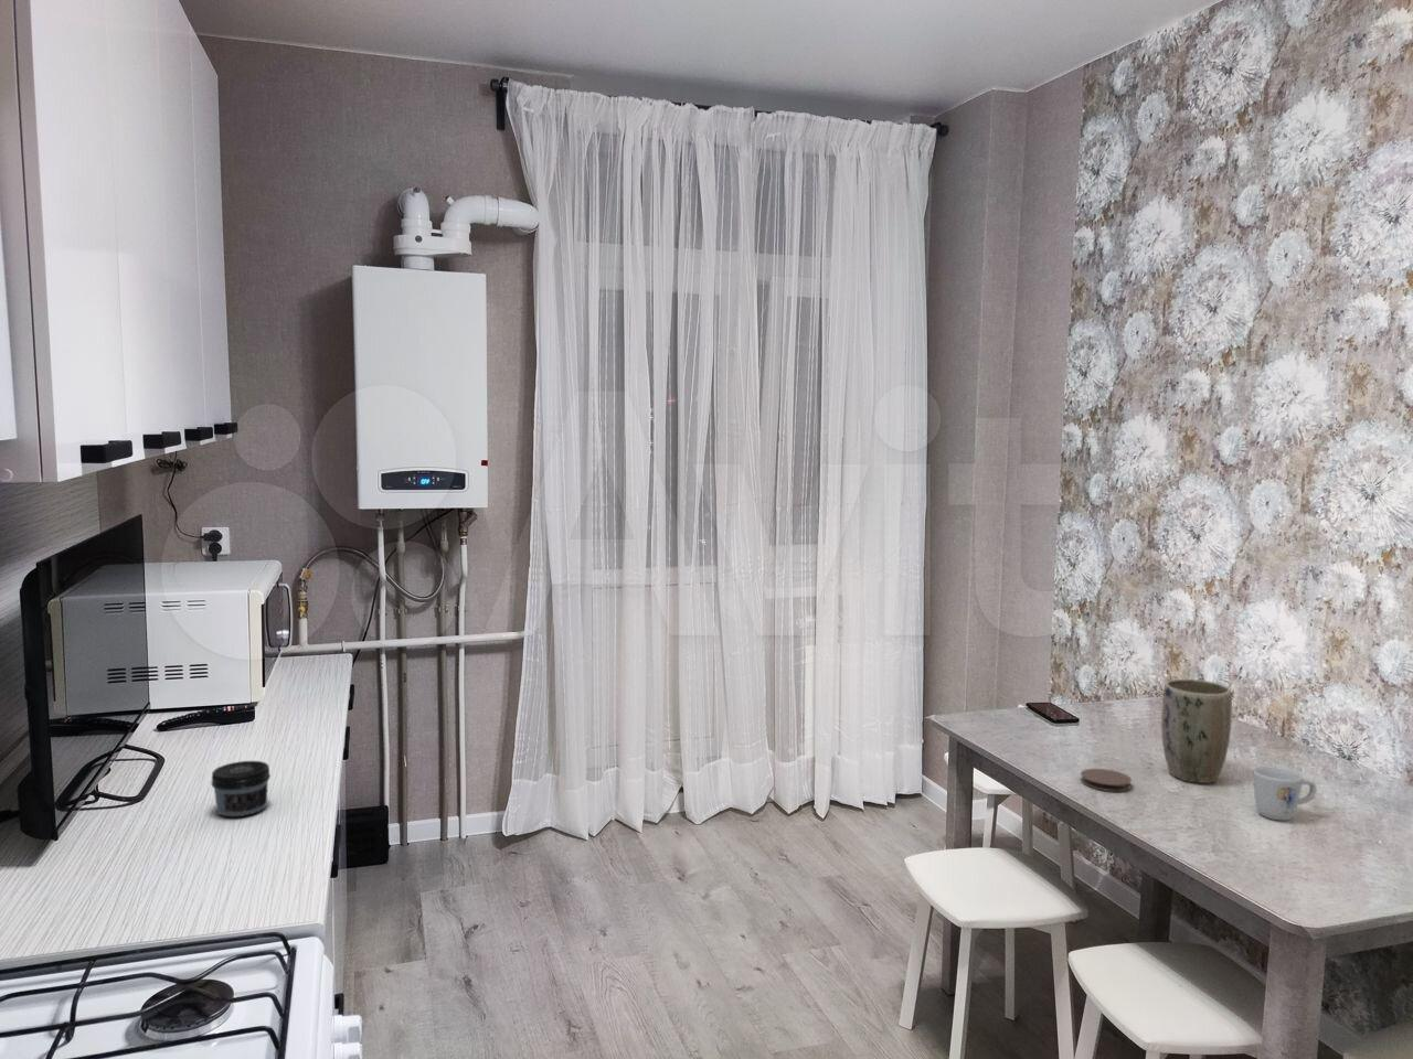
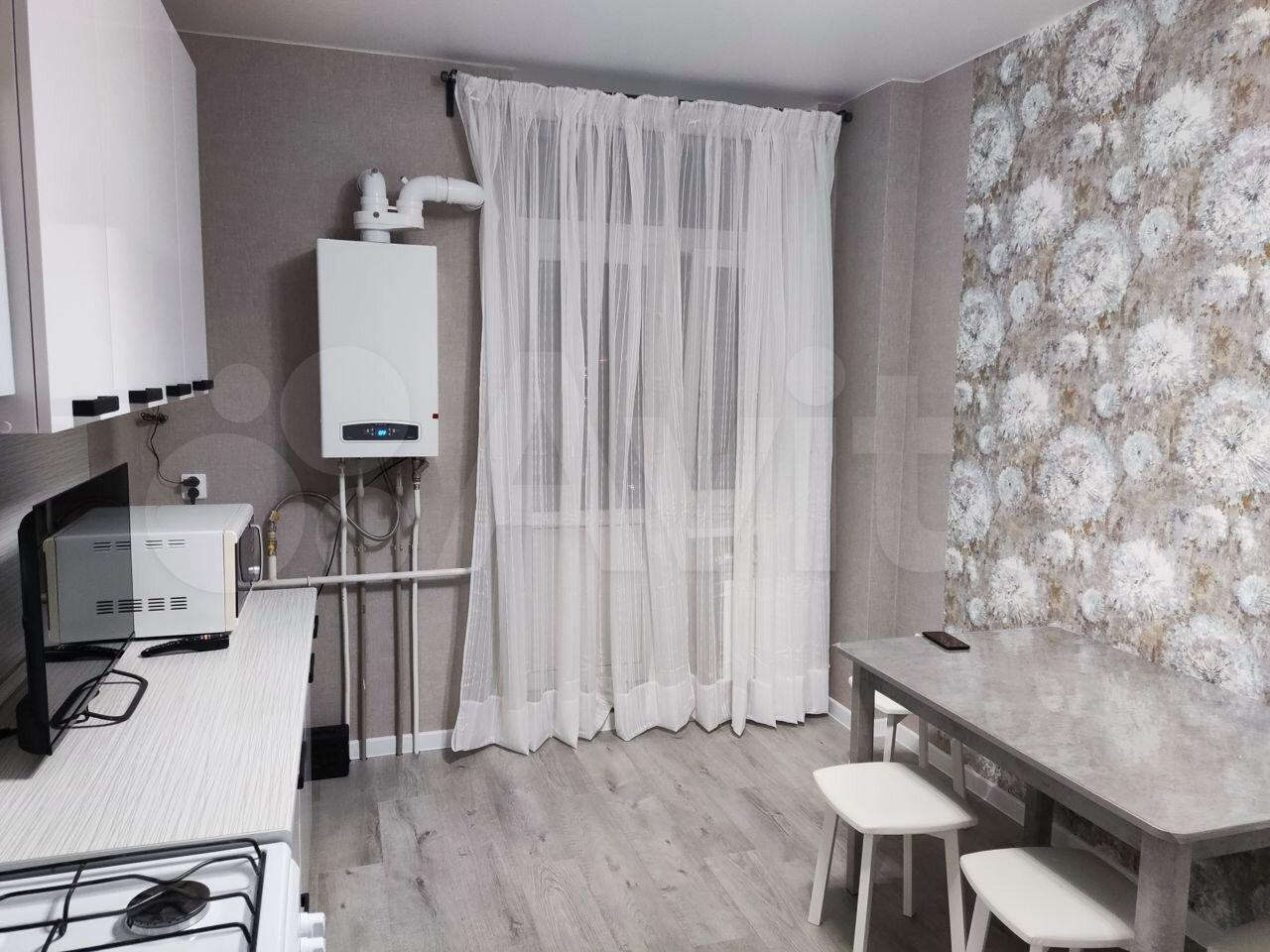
- mug (1284, 794)
- jar (240, 789)
- coaster (1105, 779)
- plant pot (1195, 730)
